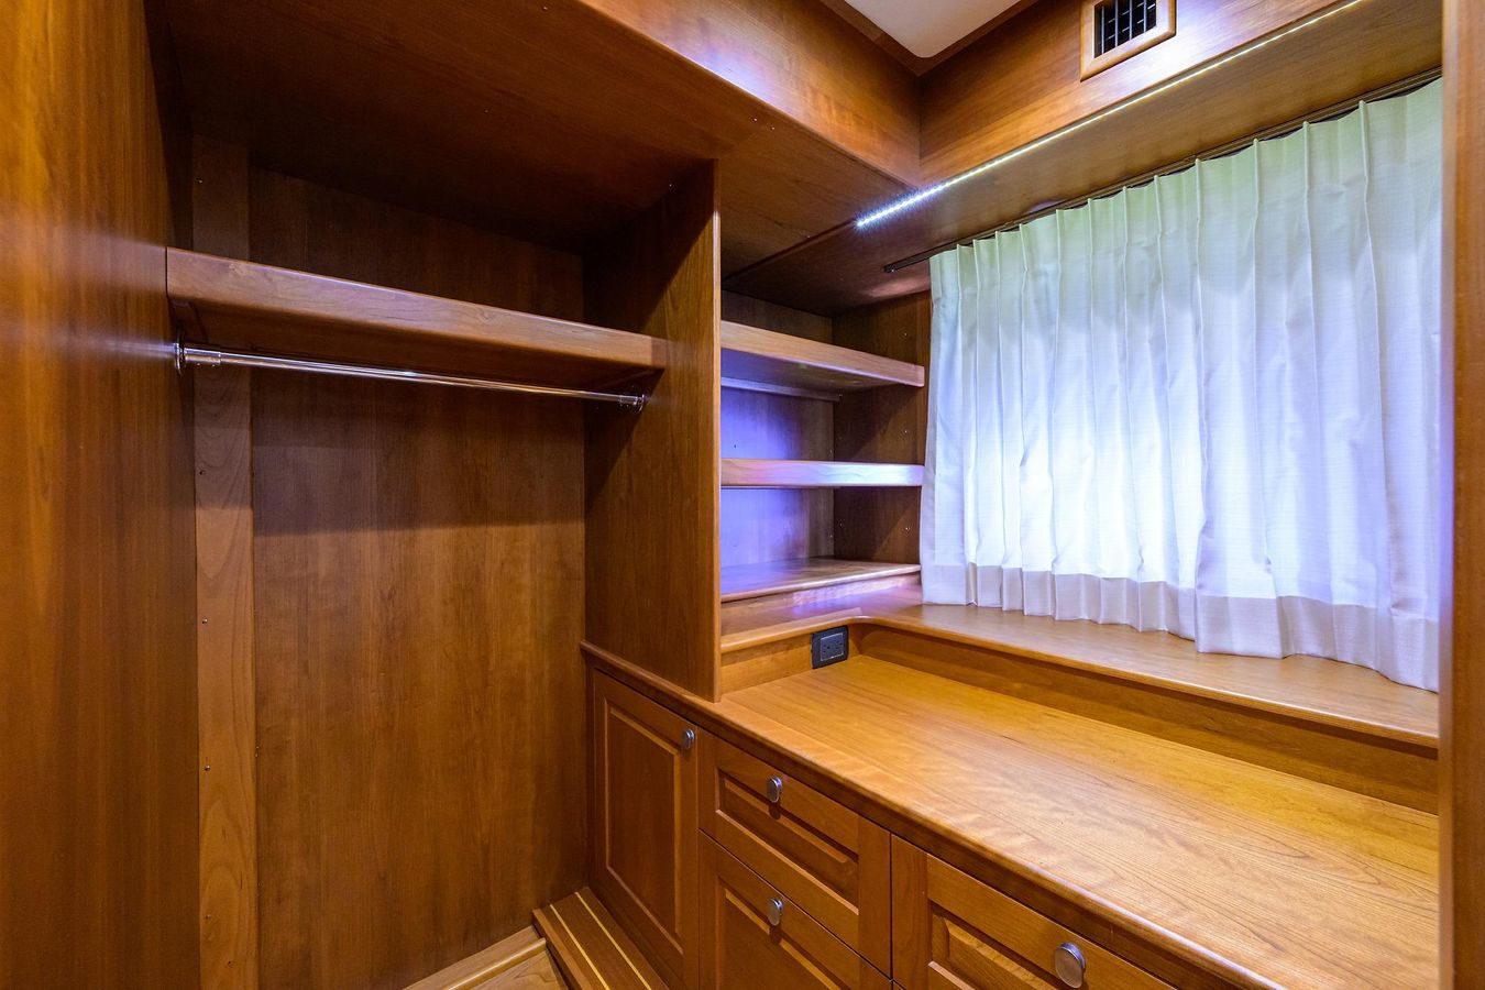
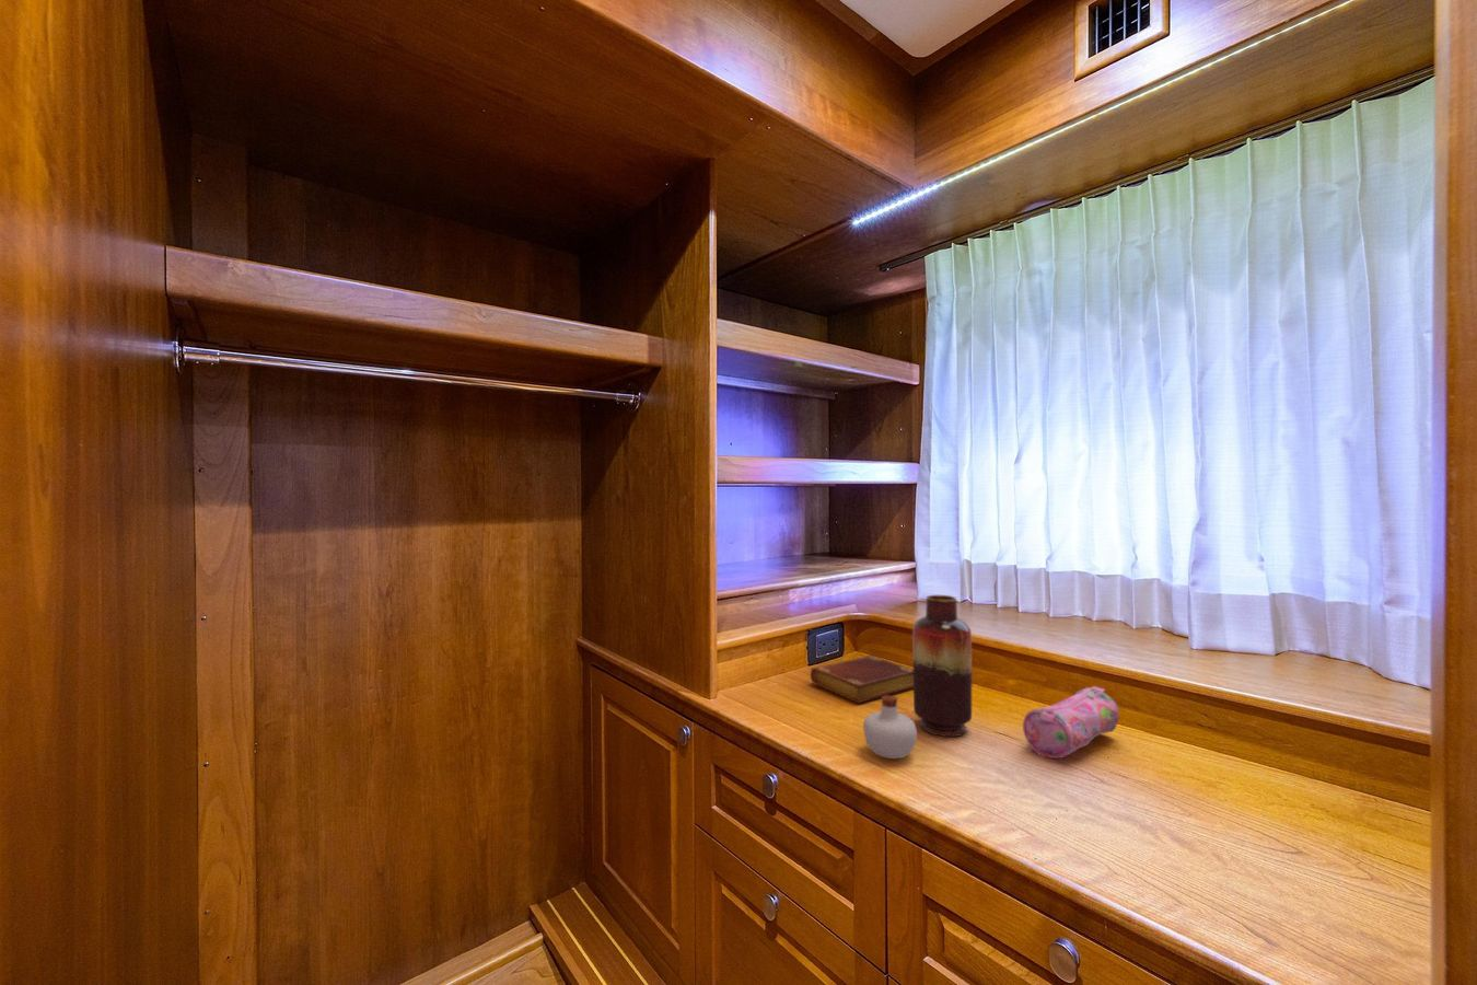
+ book (863, 676)
+ pencil case (1073, 719)
+ vase (941, 662)
+ potion bottle (889, 726)
